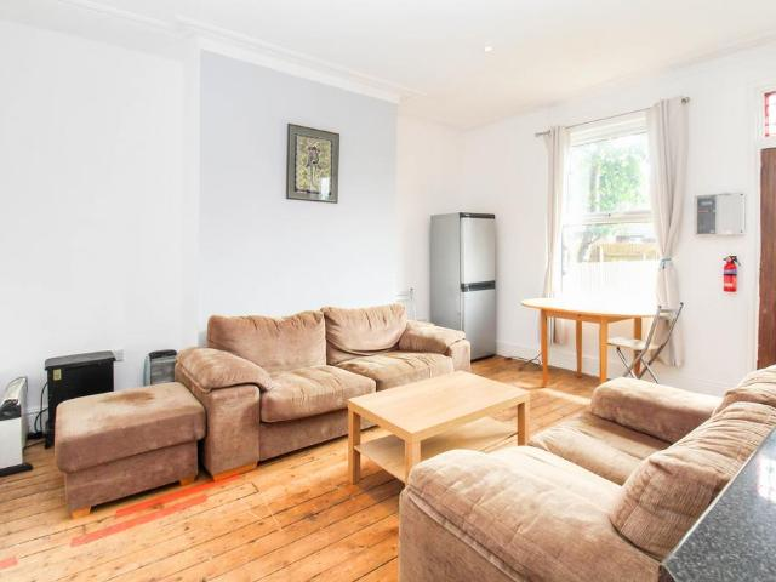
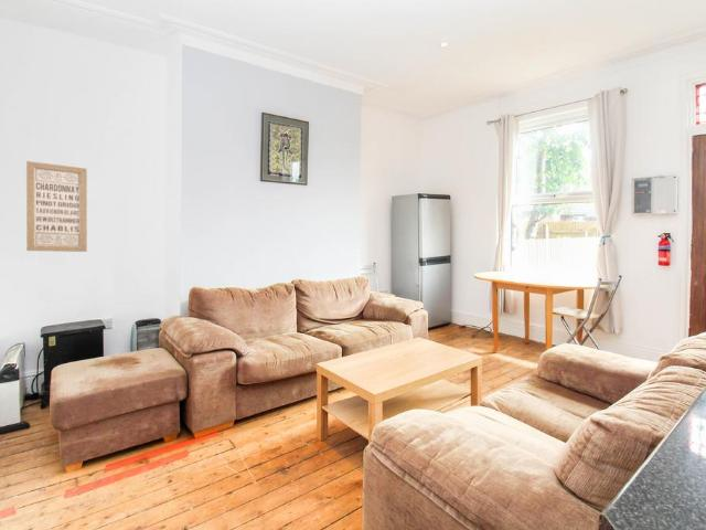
+ wall art (57, 208)
